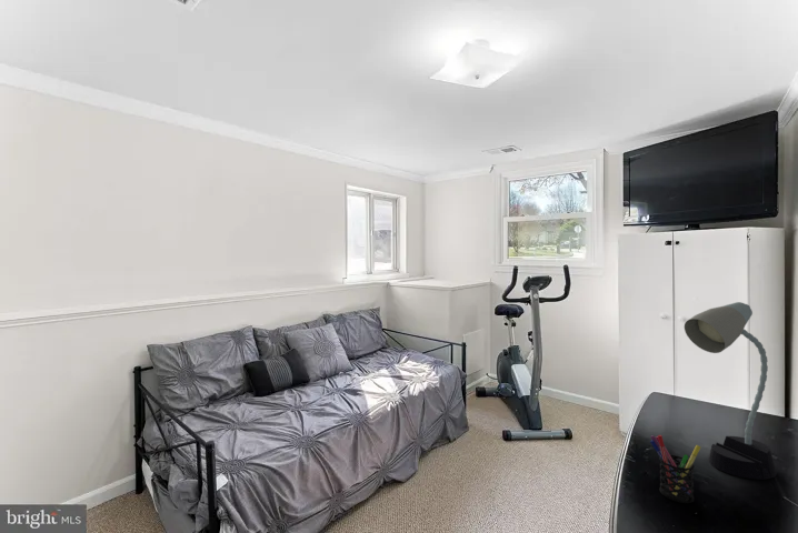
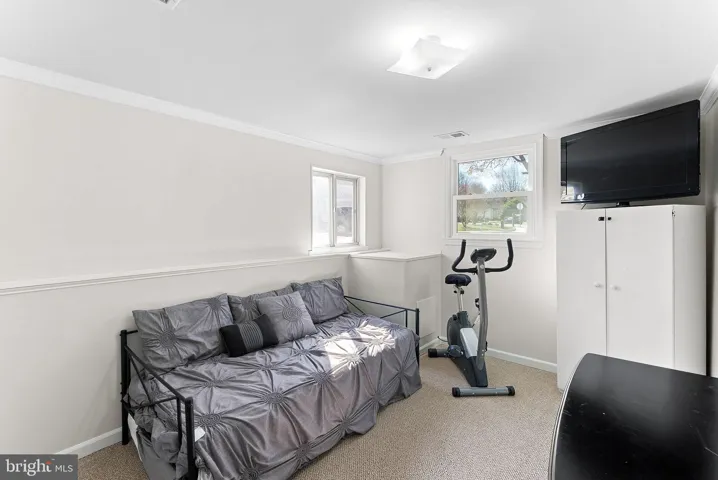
- desk lamp (755, 396)
- pen holder (676, 466)
